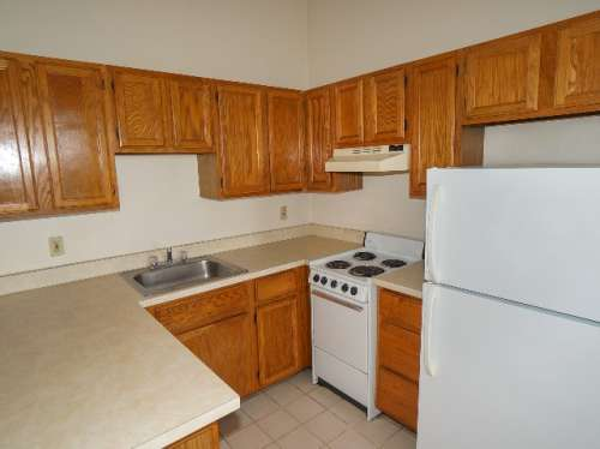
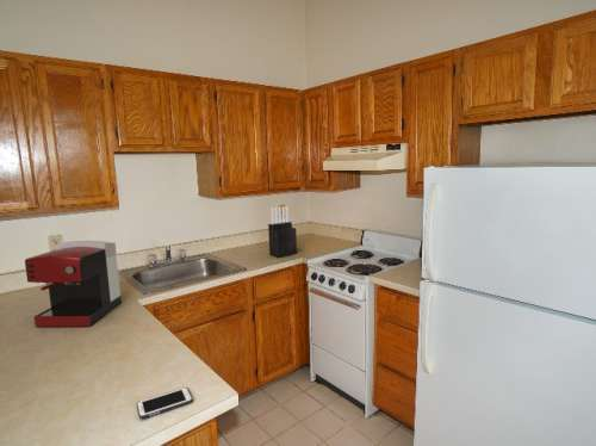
+ cell phone (164, 402)
+ knife block (283, 231)
+ coffee maker (70, 281)
